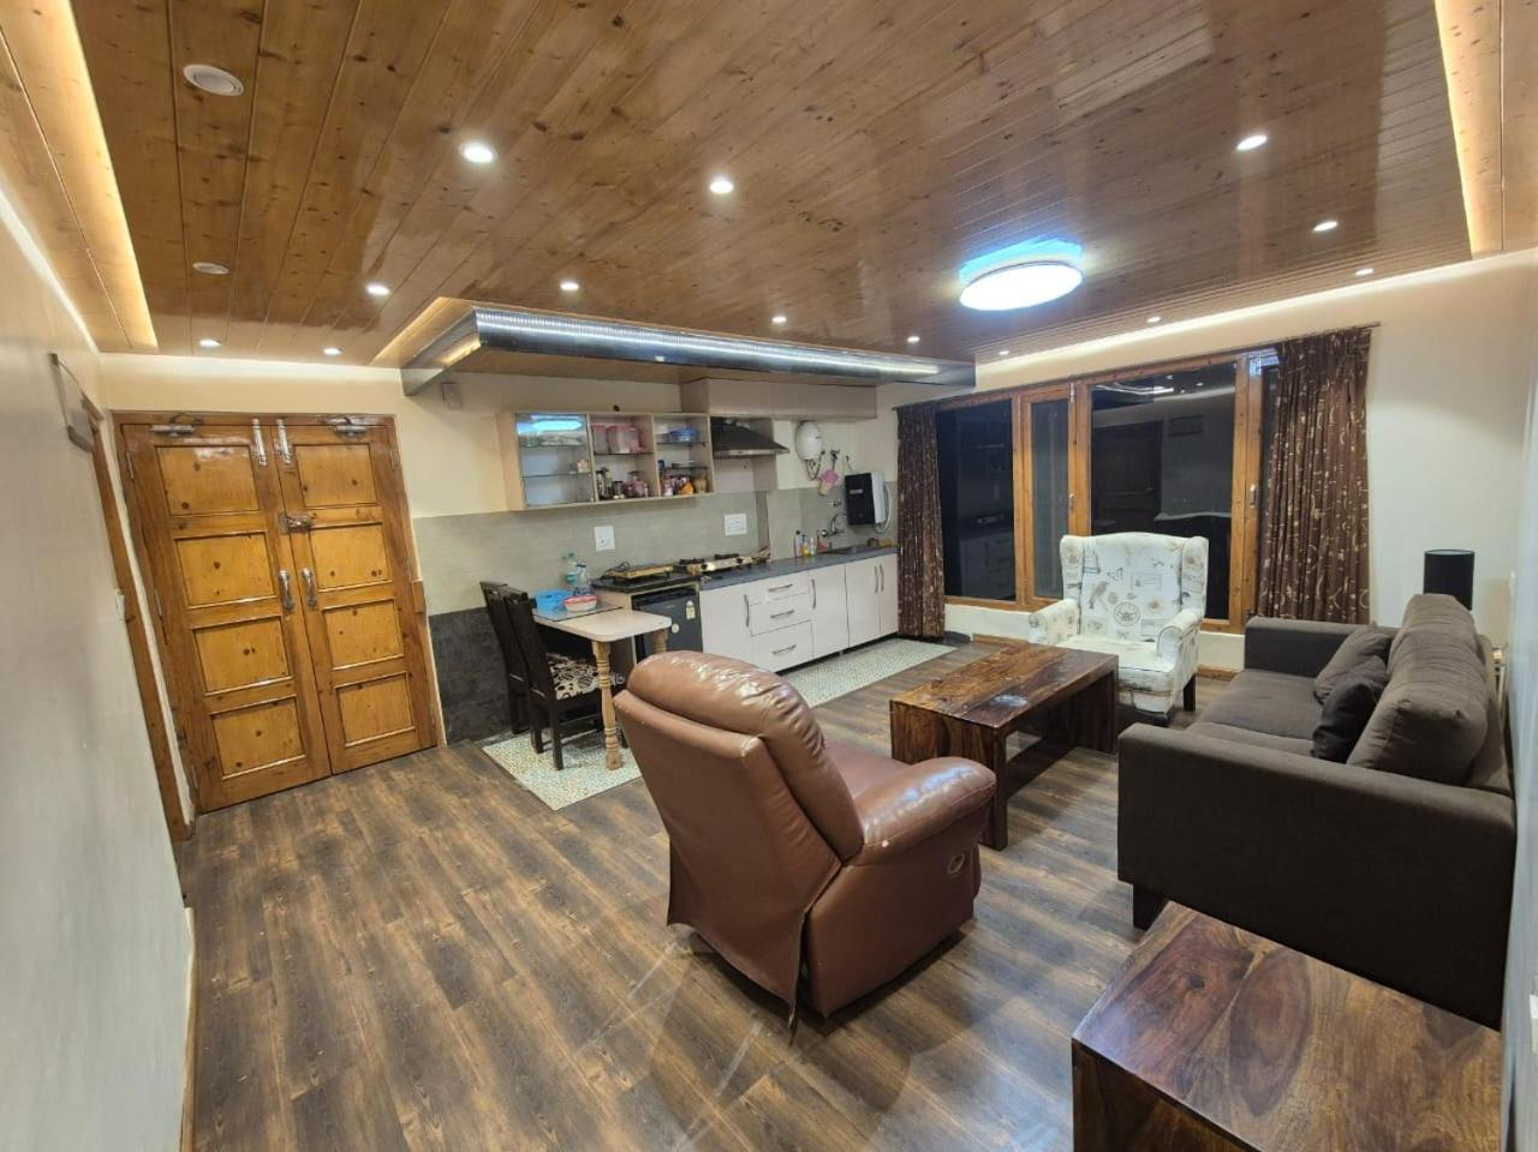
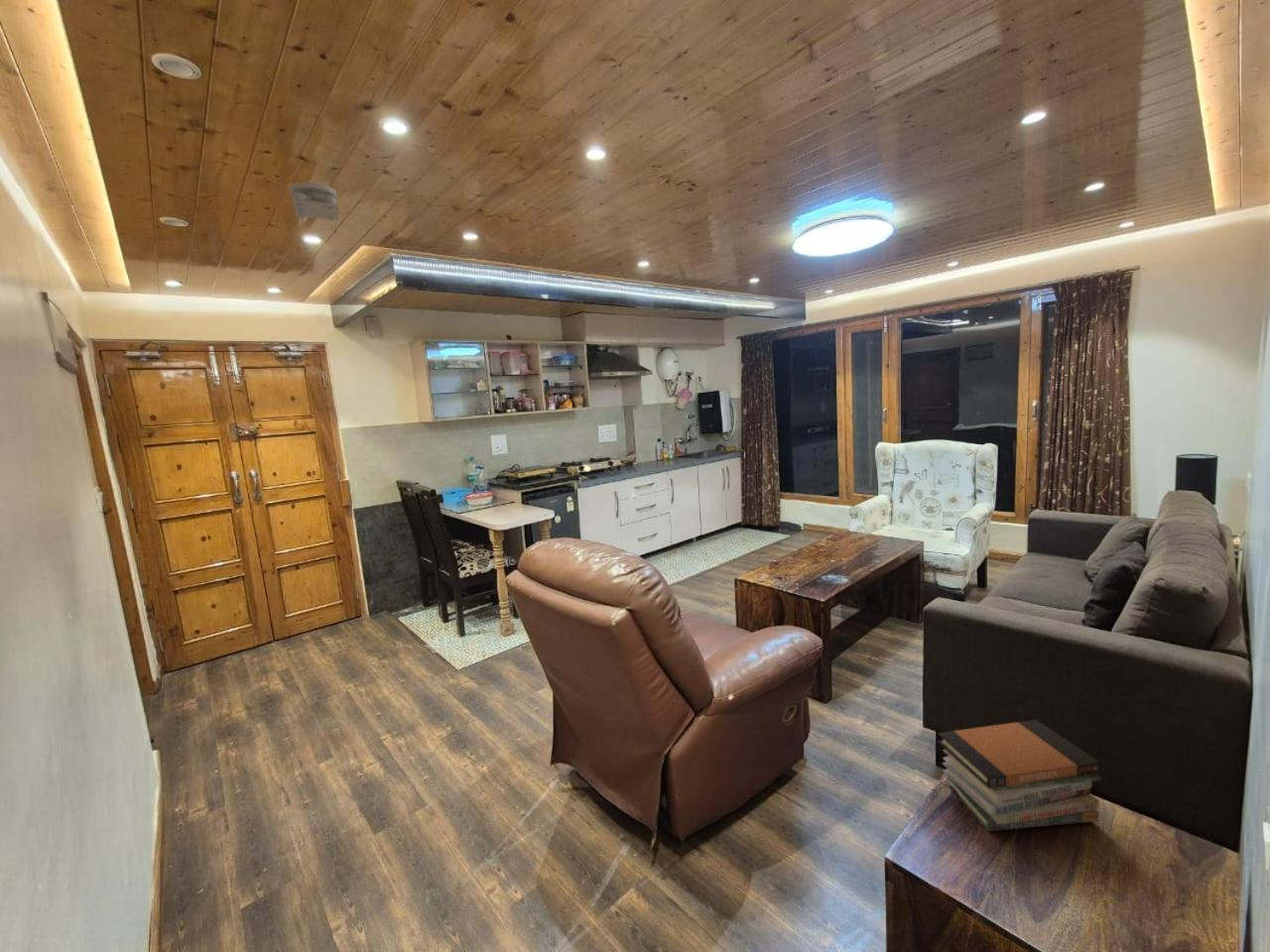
+ smoke detector (316, 208)
+ book stack (1014, 774)
